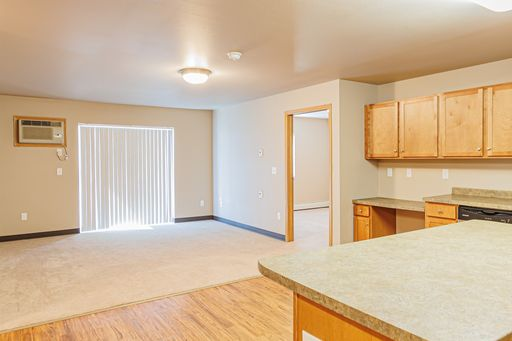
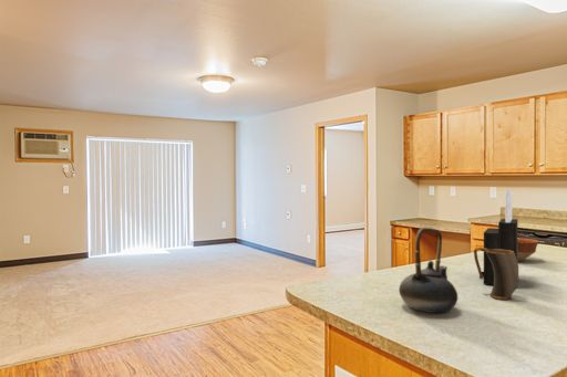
+ mug (495, 272)
+ bowl (517, 249)
+ teapot (427, 266)
+ knife block (497, 234)
